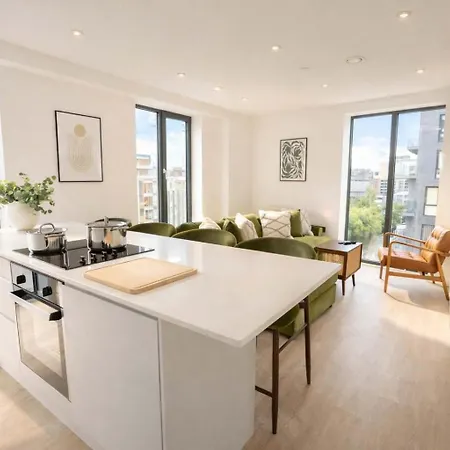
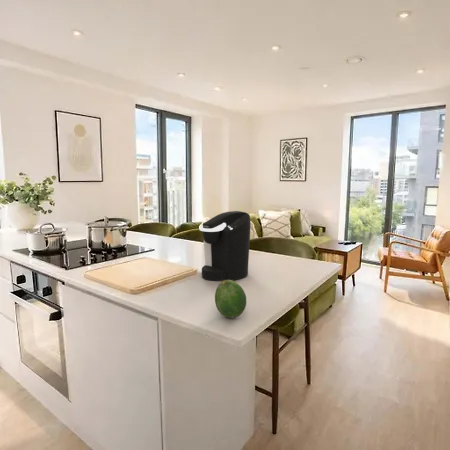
+ coffee maker (223, 243)
+ fruit (230, 297)
